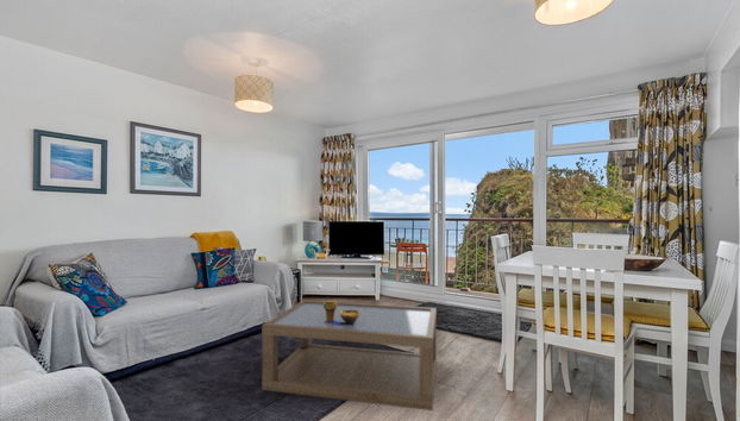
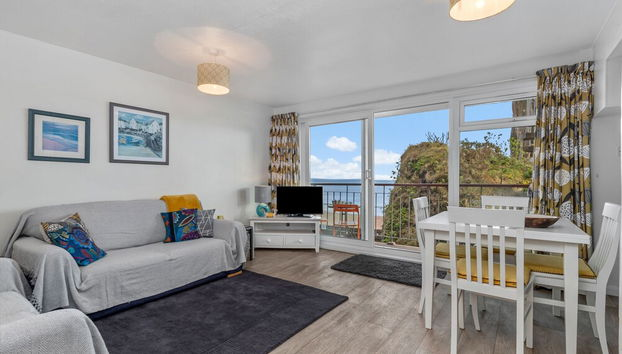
- decorative bowl (341, 310)
- coffee table (355, 347)
